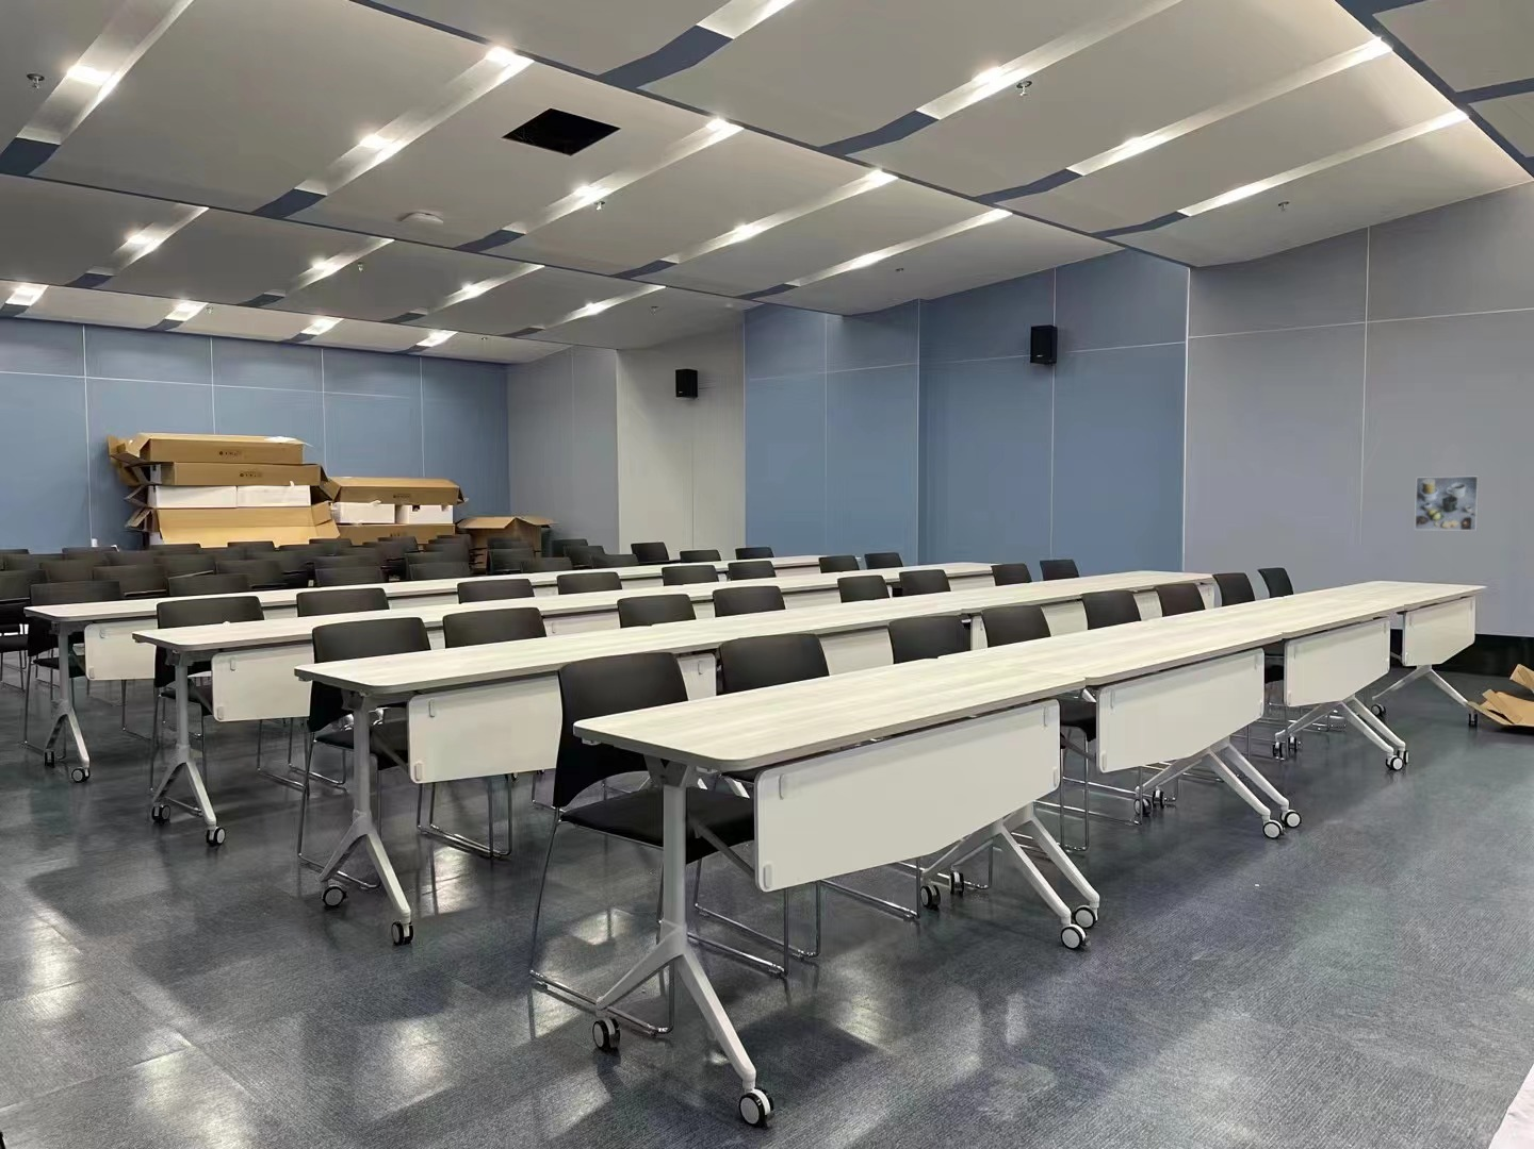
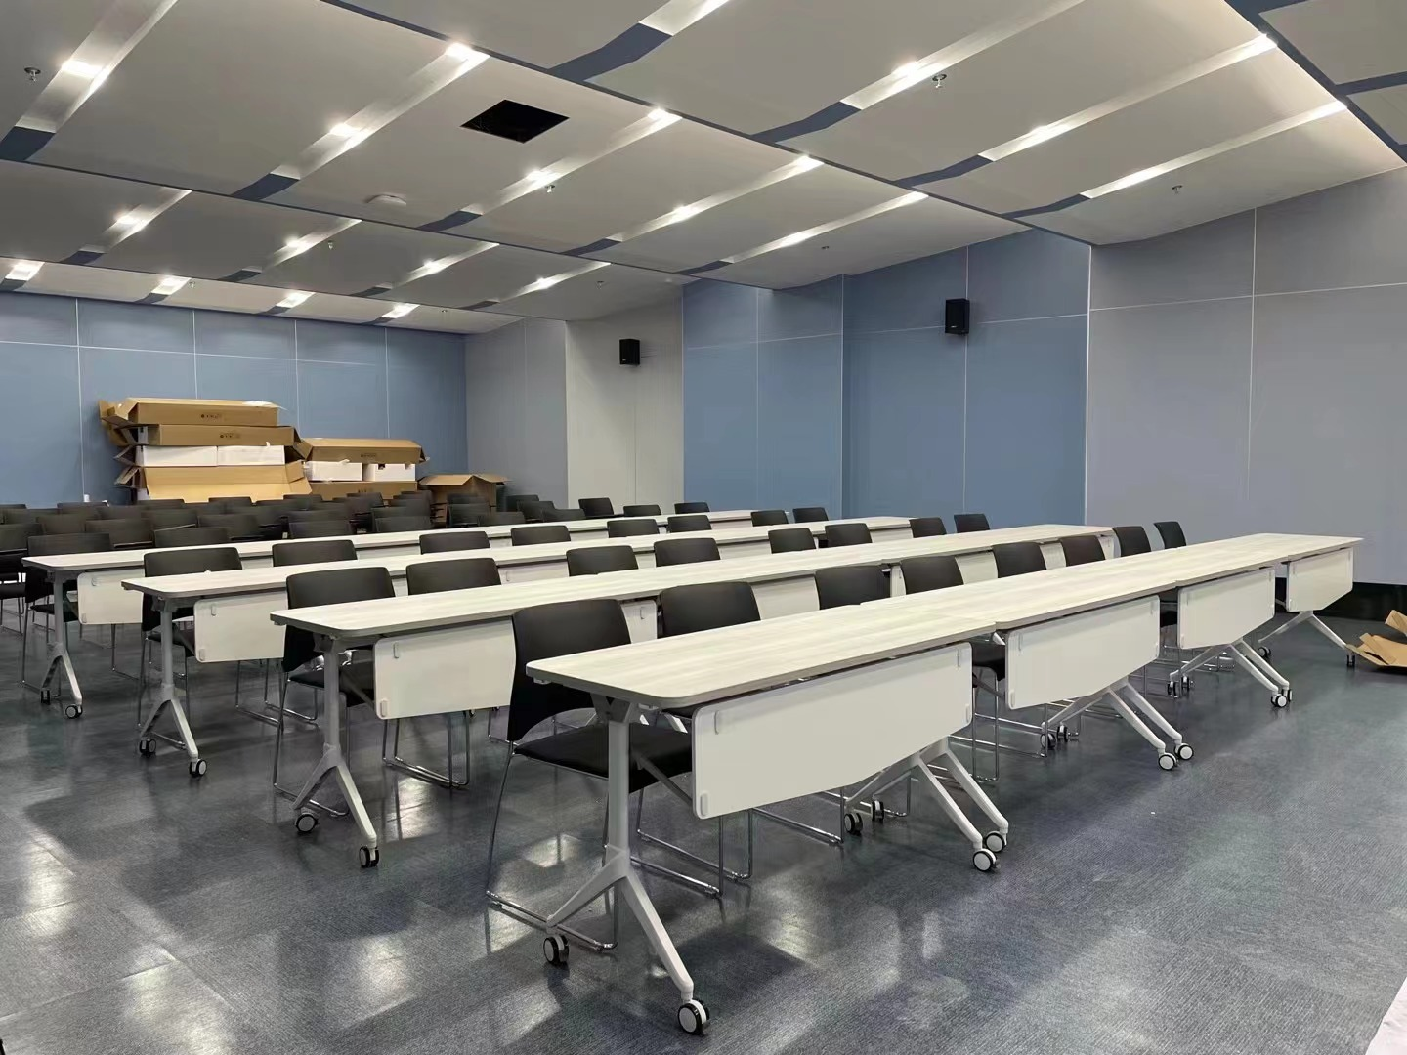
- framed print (1446, 503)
